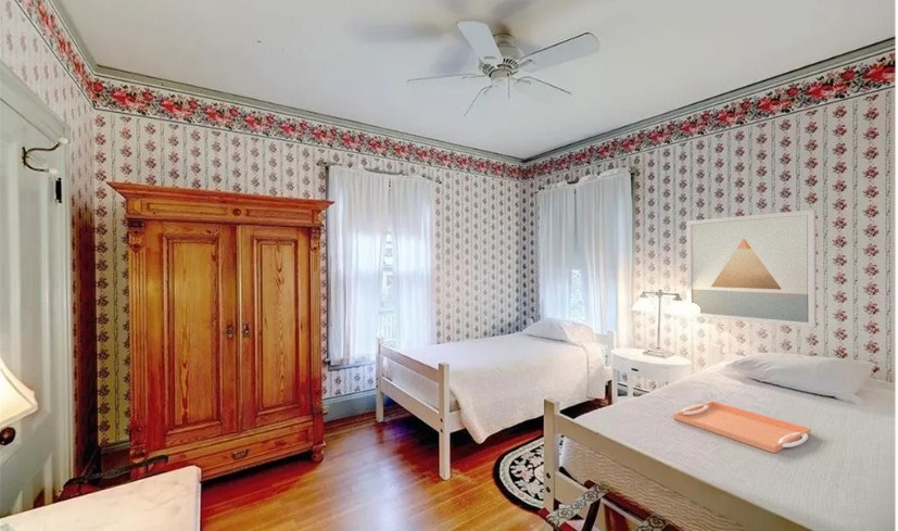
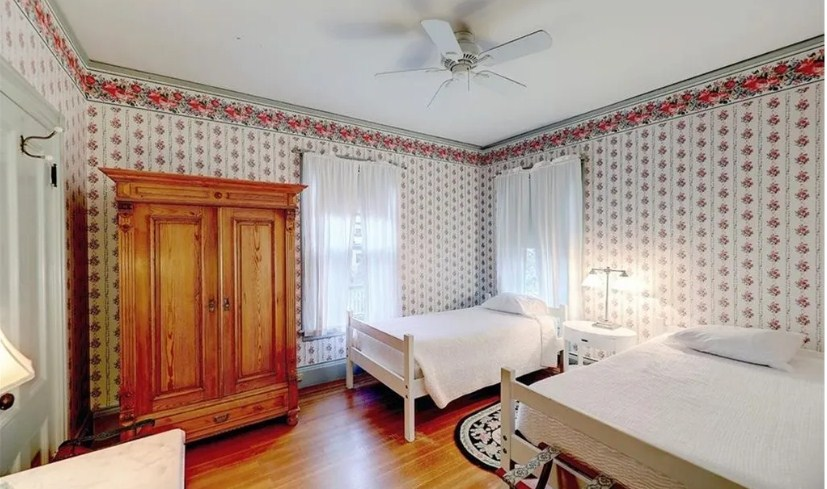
- wall art (744, 268)
- serving tray (738, 422)
